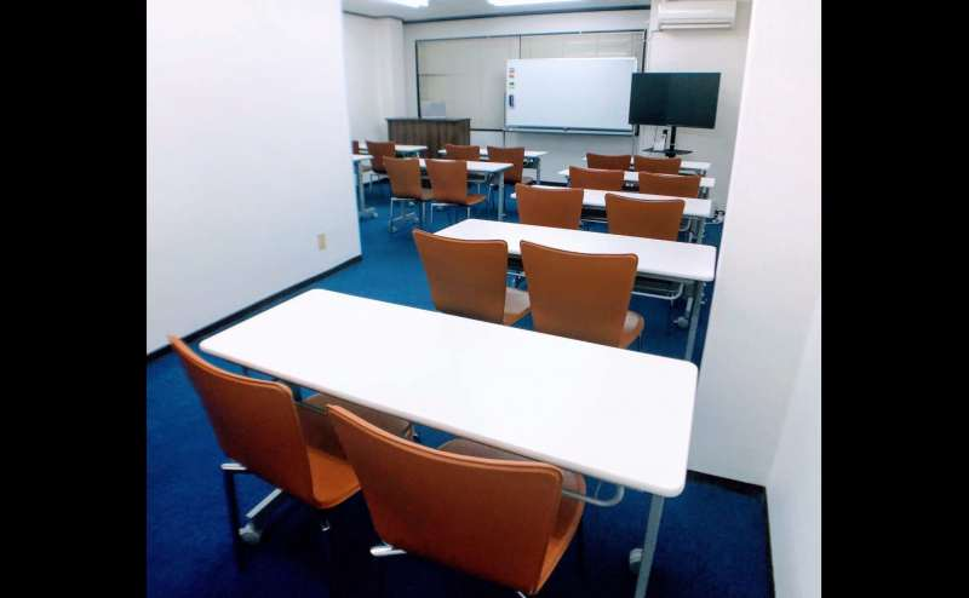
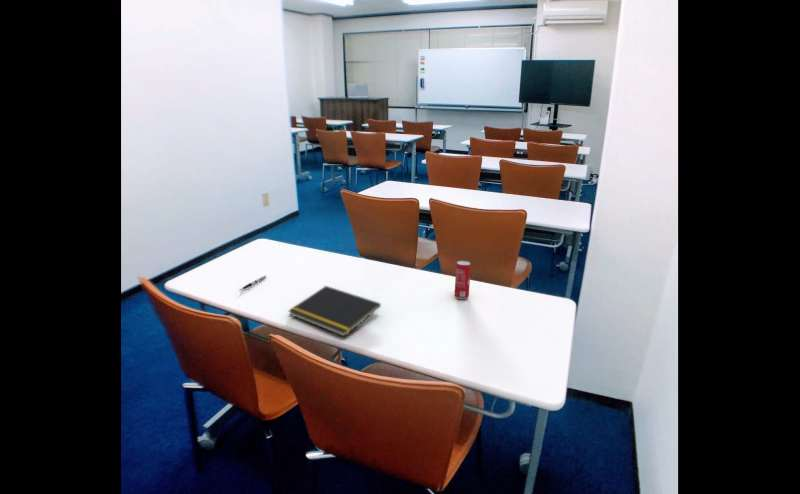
+ notepad (334, 308)
+ beverage can (462, 280)
+ pen (253, 283)
